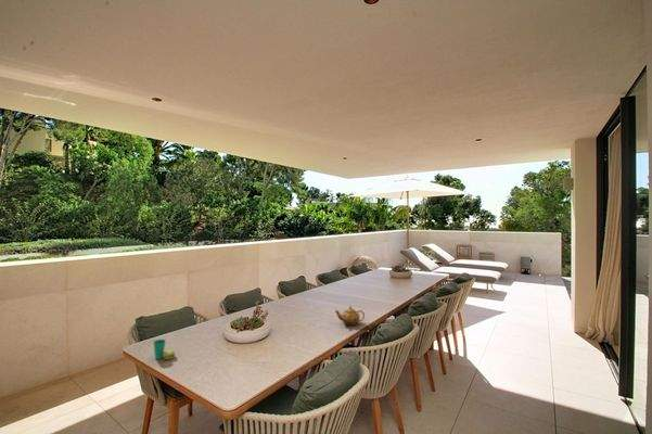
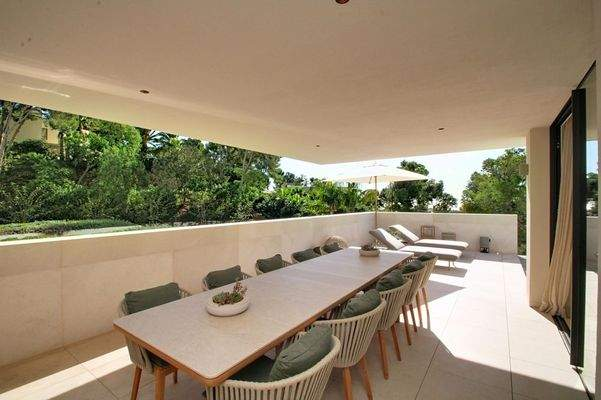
- cup (163, 349)
- teapot (349, 315)
